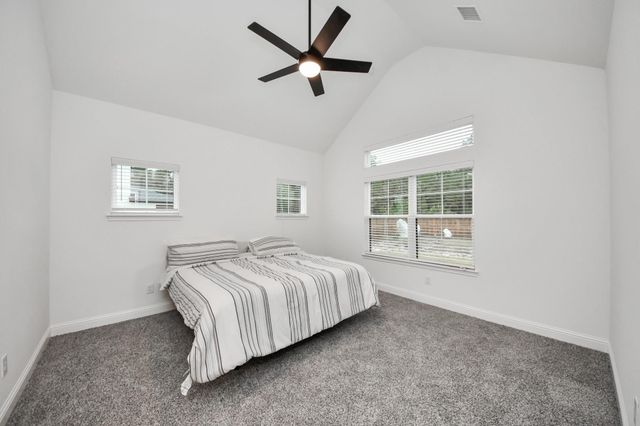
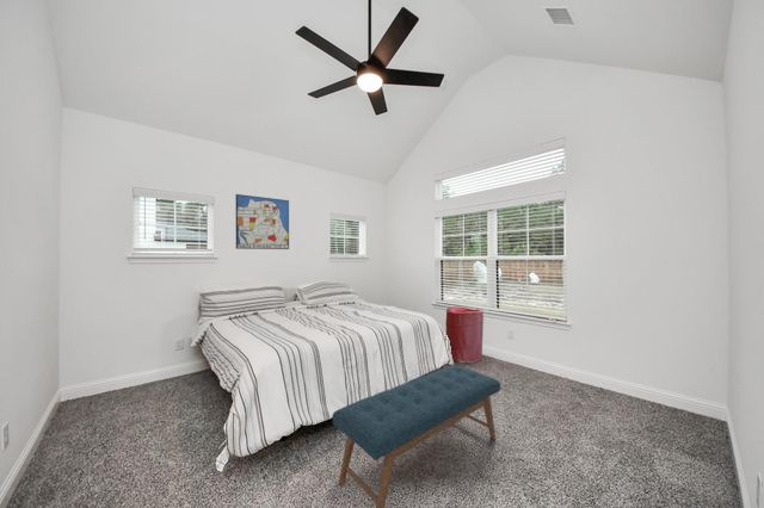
+ bench (425, 423)
+ laundry hamper (463, 332)
+ wall art (264, 223)
